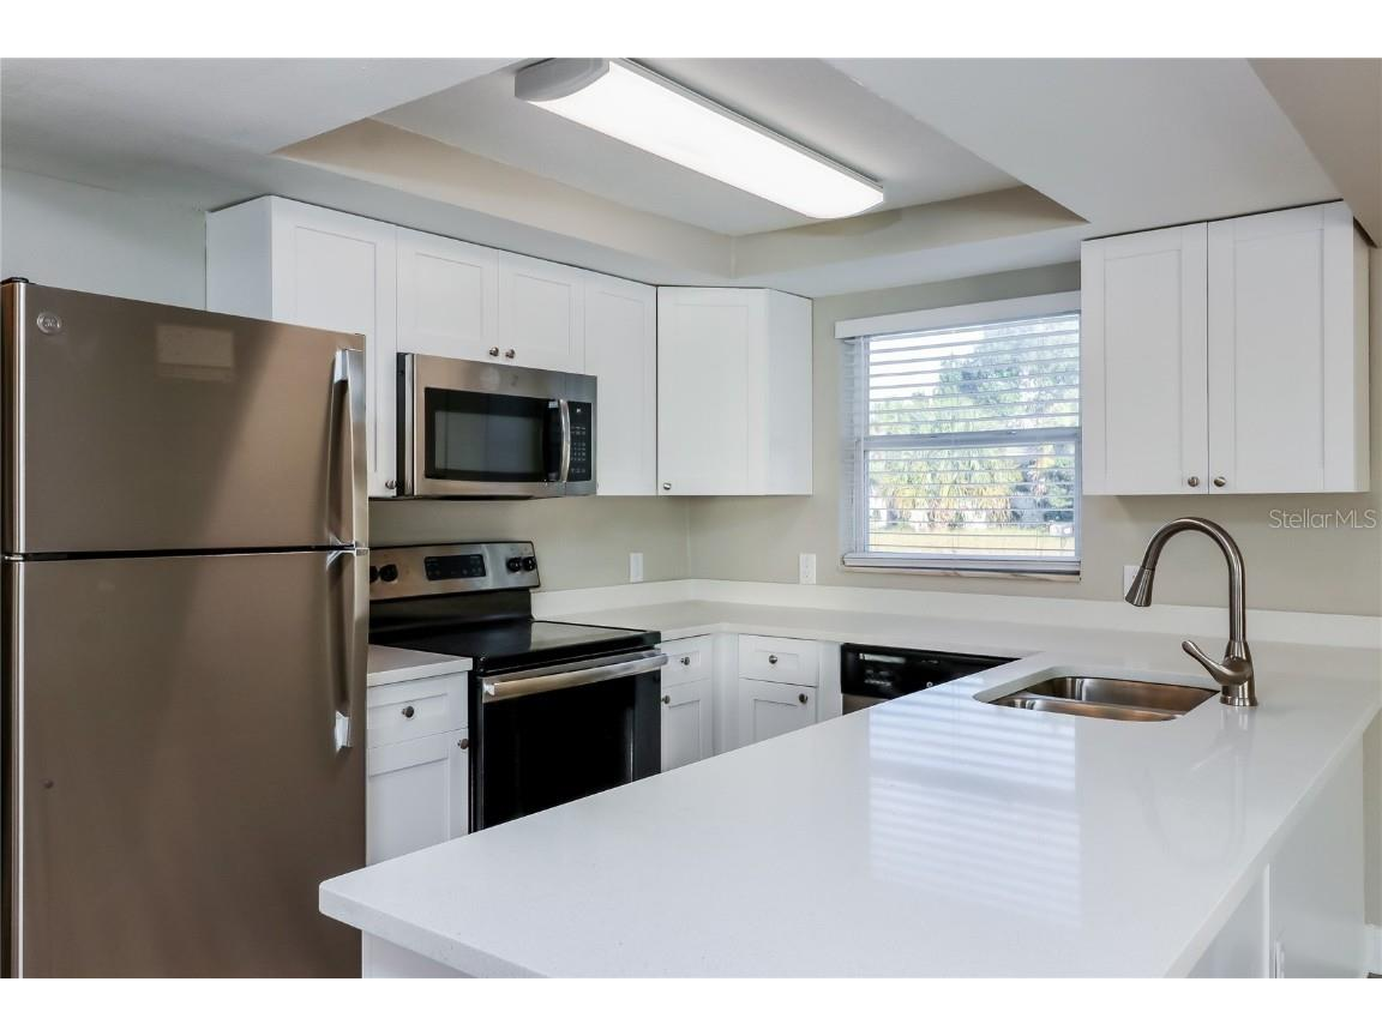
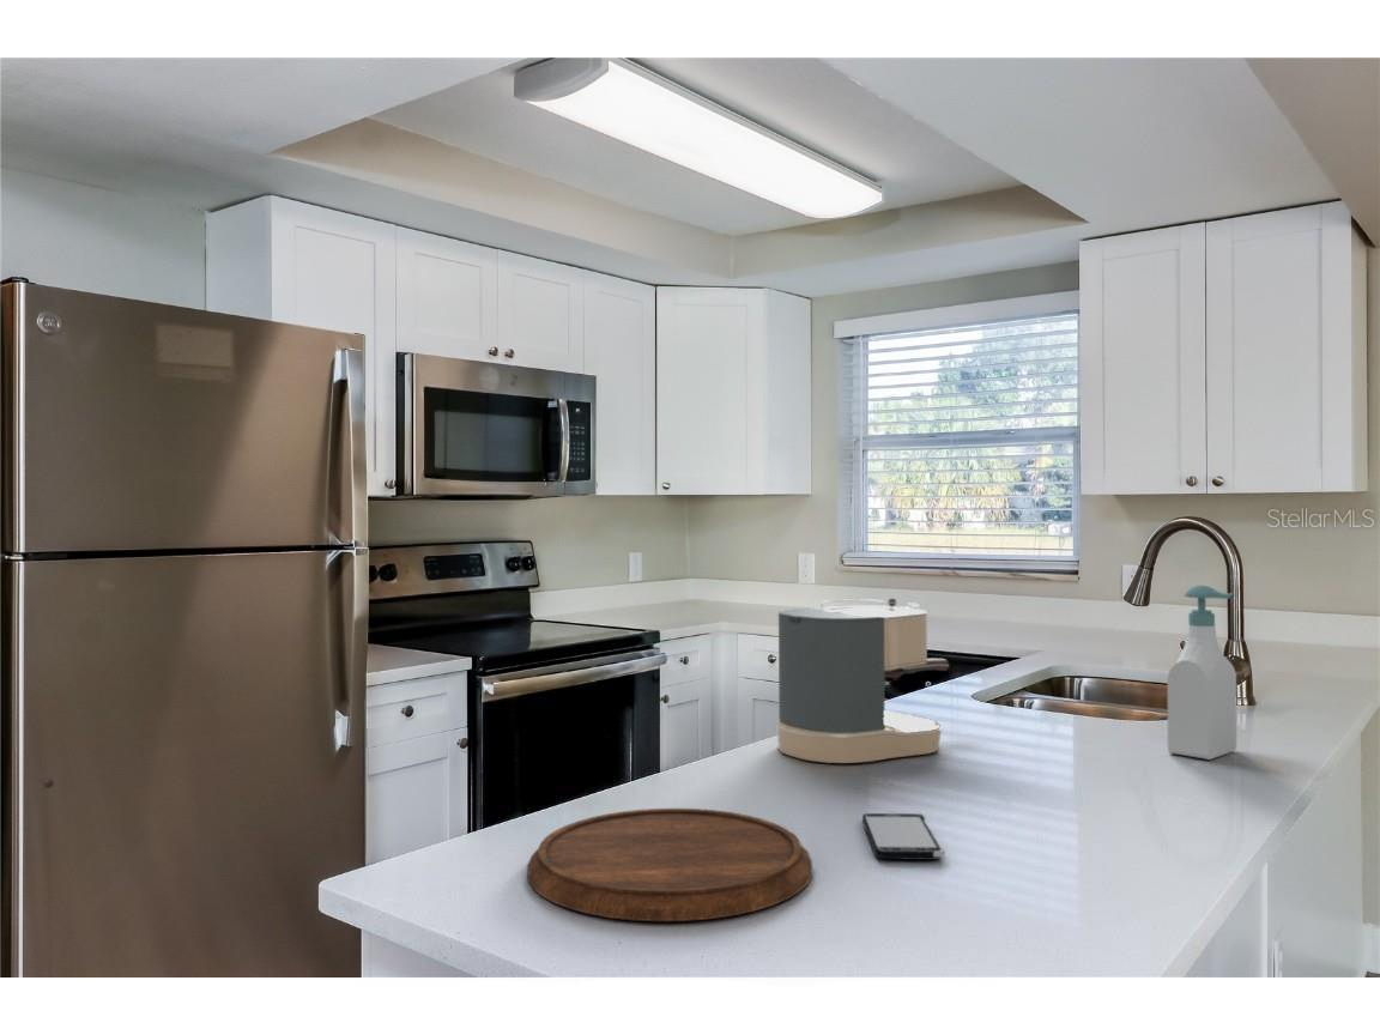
+ soap bottle (1208, 668)
+ smartphone (901, 835)
+ cutting board (670, 855)
+ coffee maker (871, 671)
